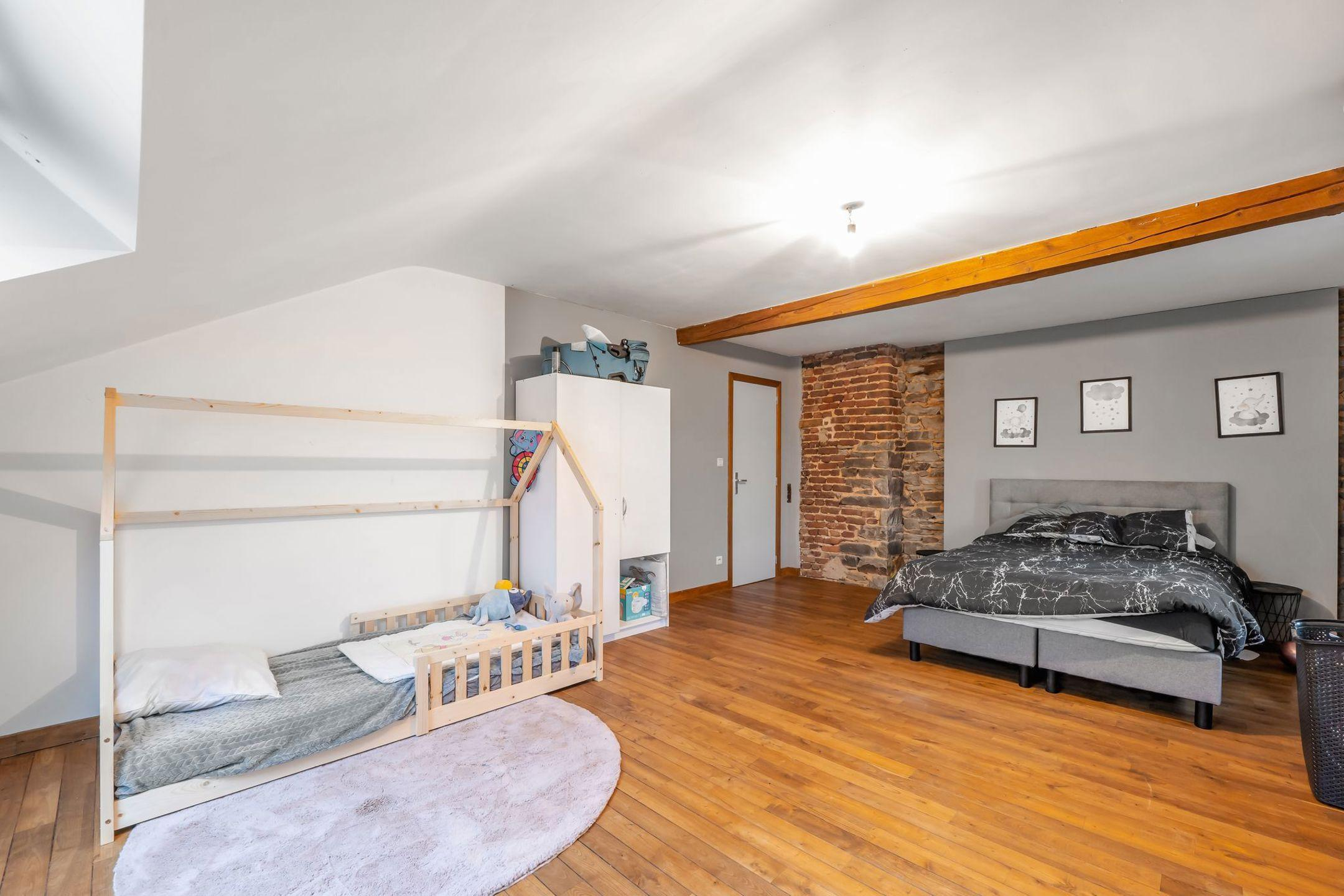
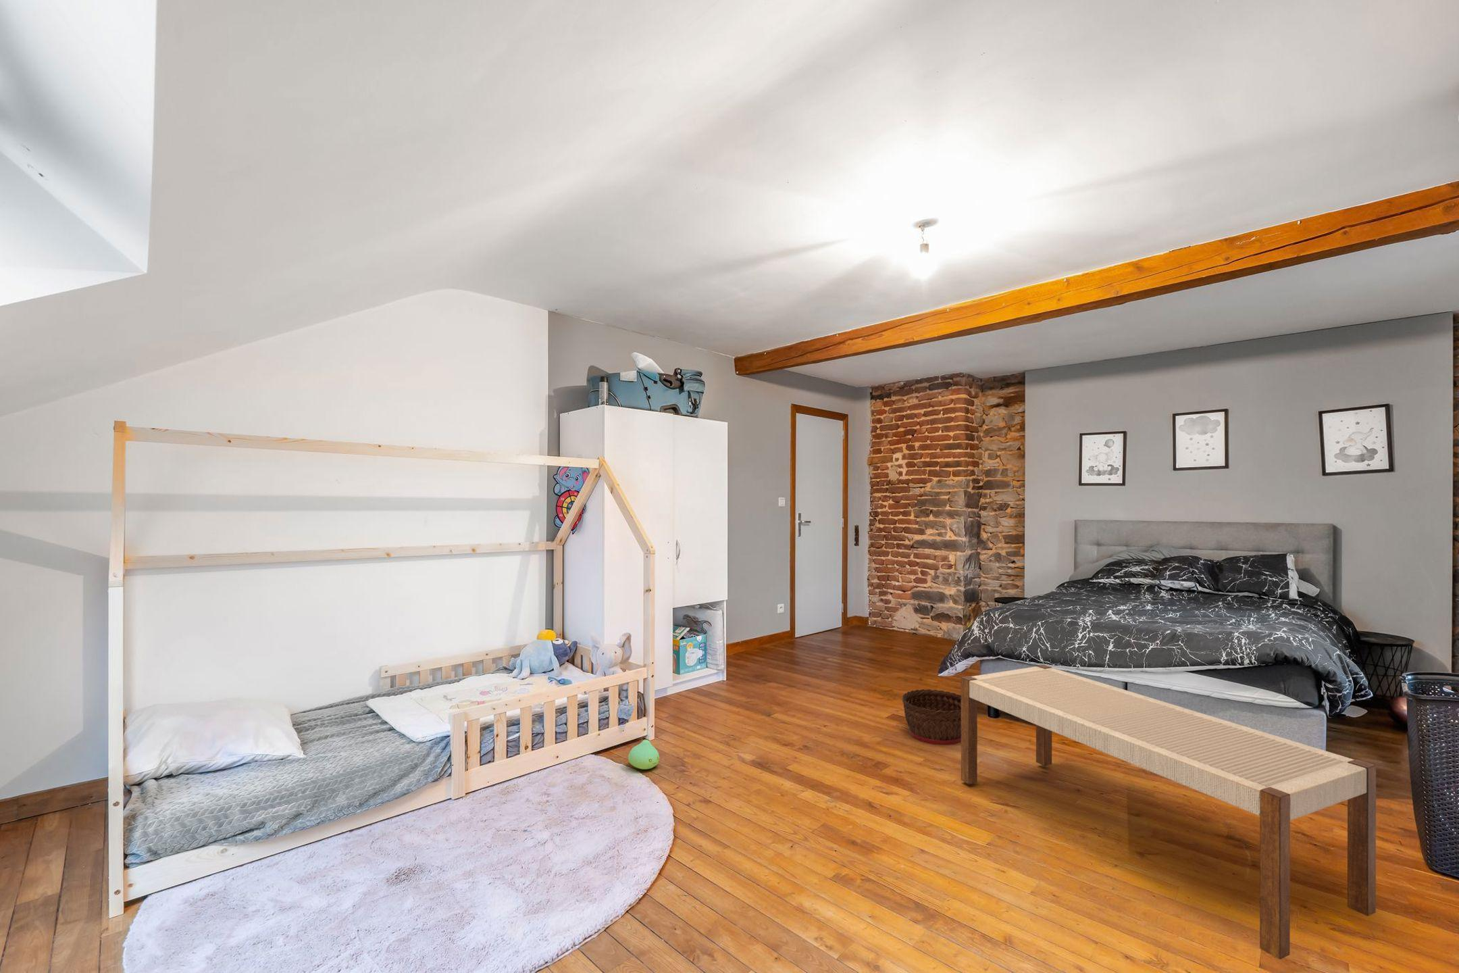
+ plush toy (644, 754)
+ bench (1133, 764)
+ basket (936, 717)
